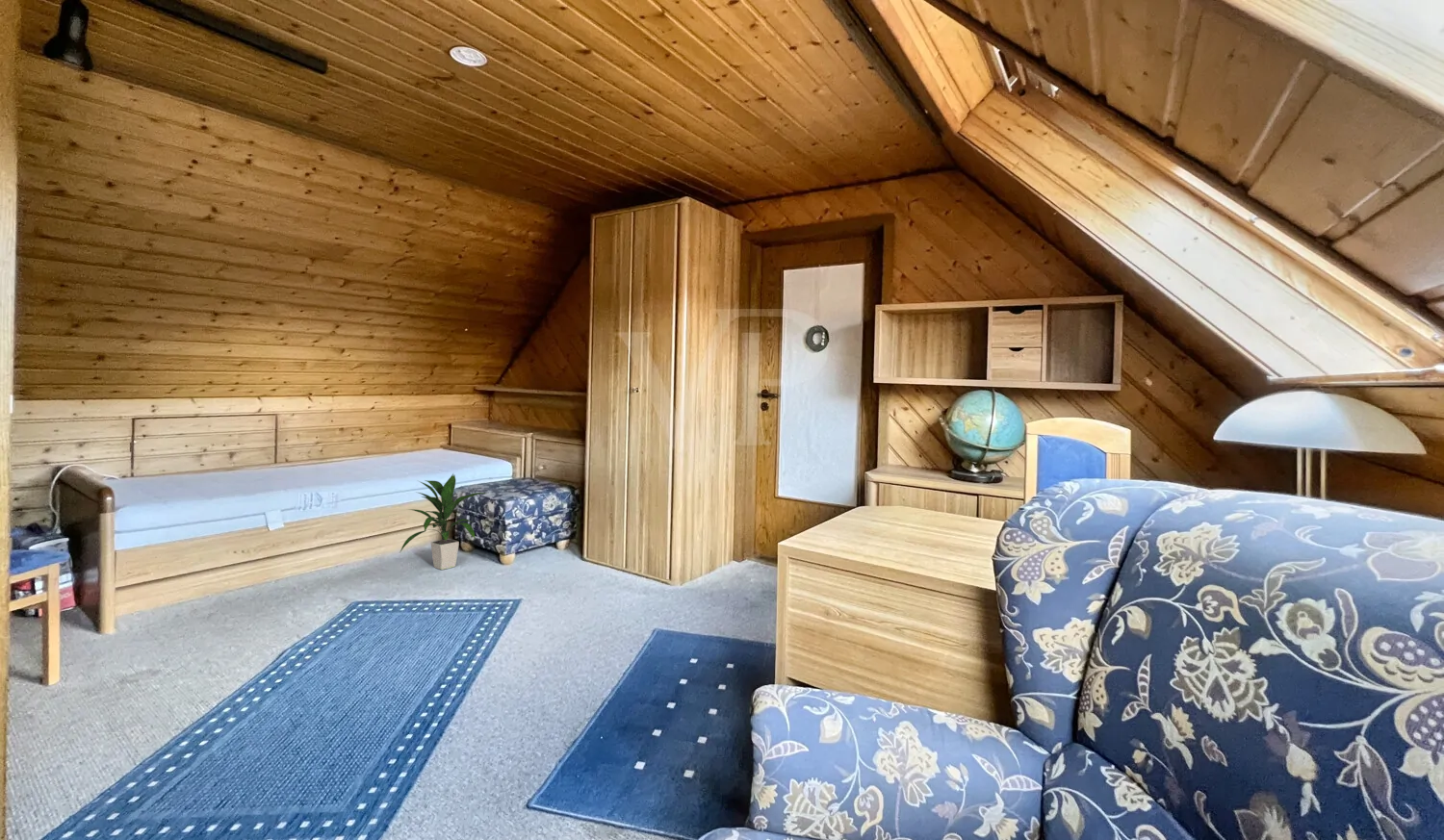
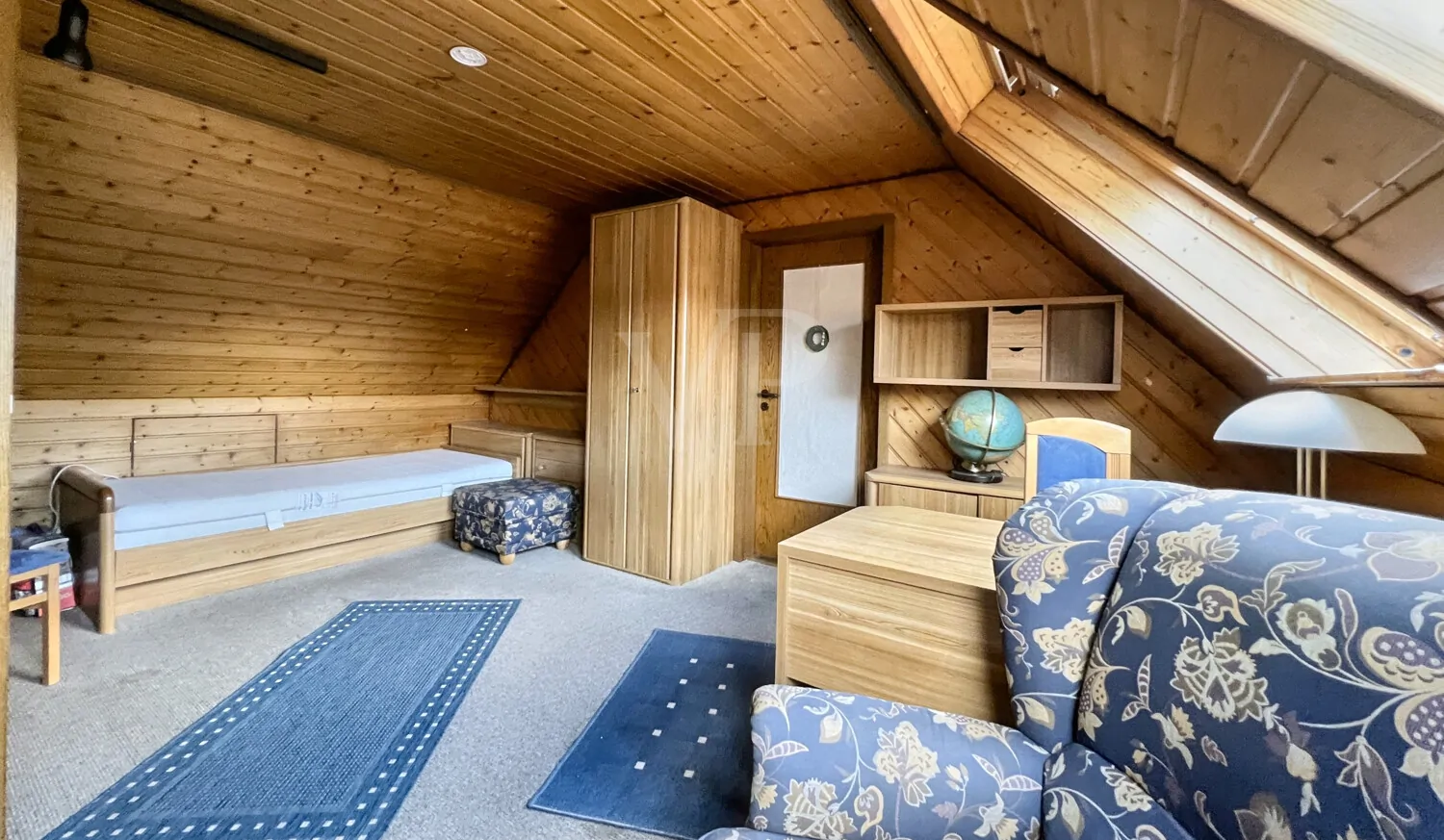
- indoor plant (441, 520)
